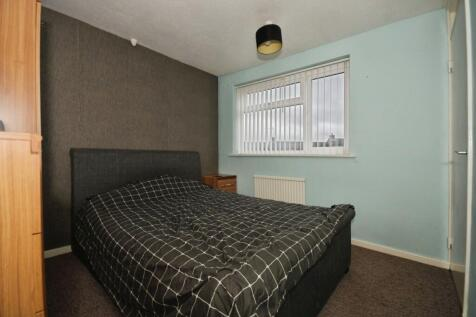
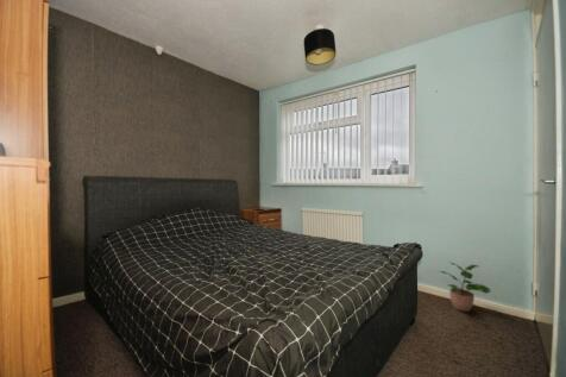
+ potted plant (463, 284)
